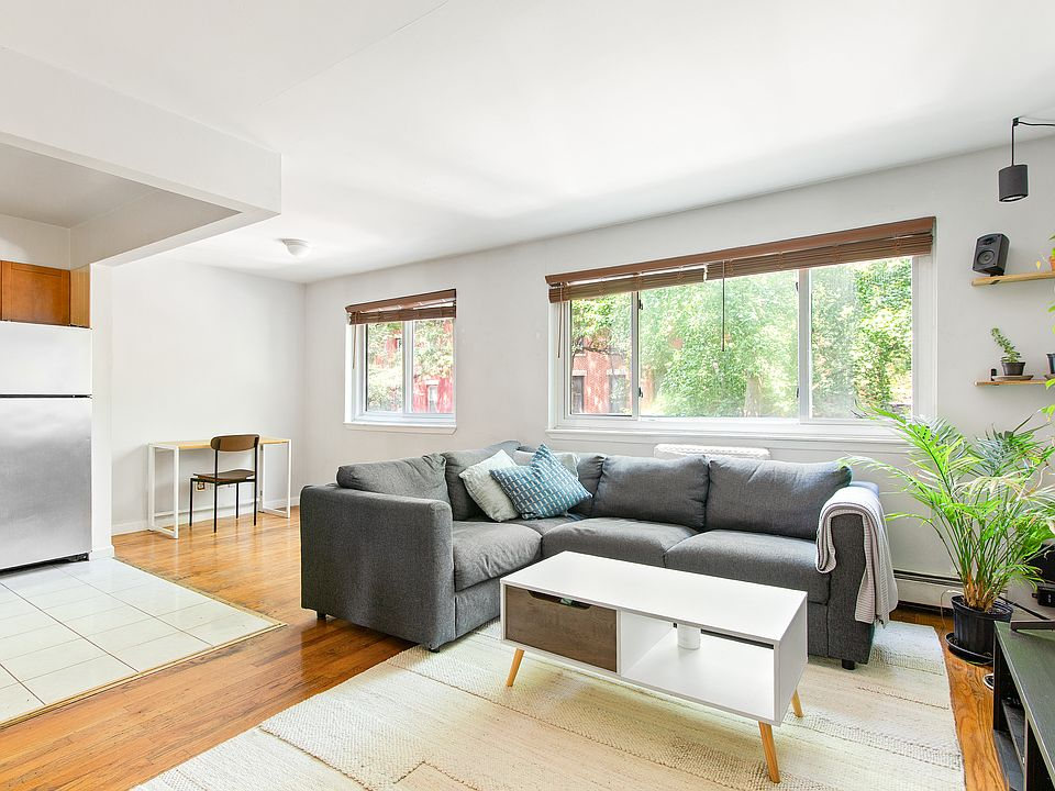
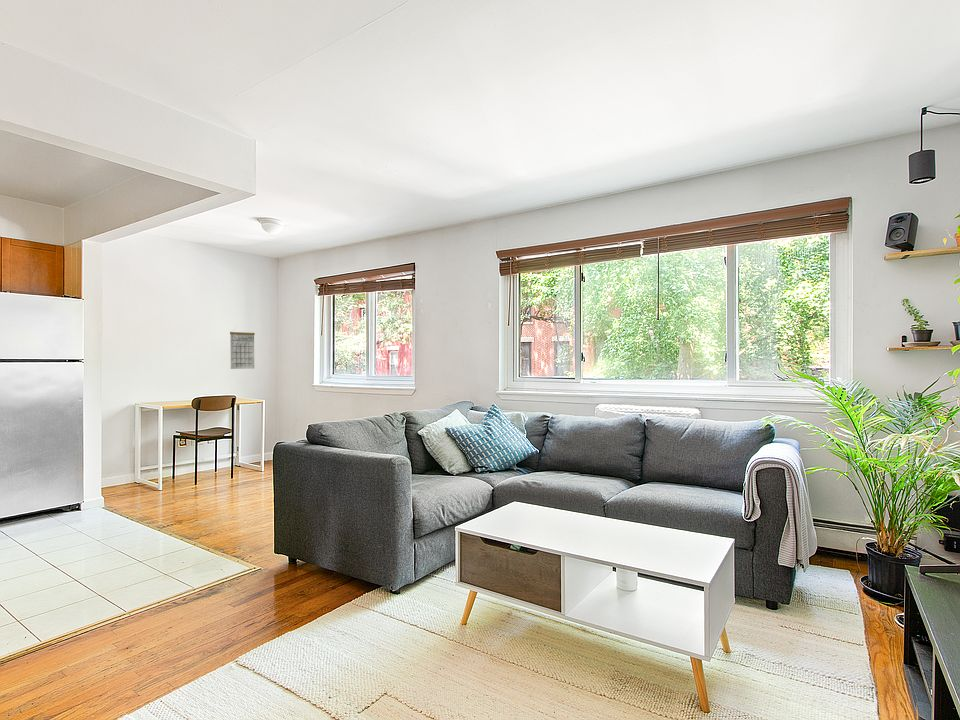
+ calendar (242, 346)
